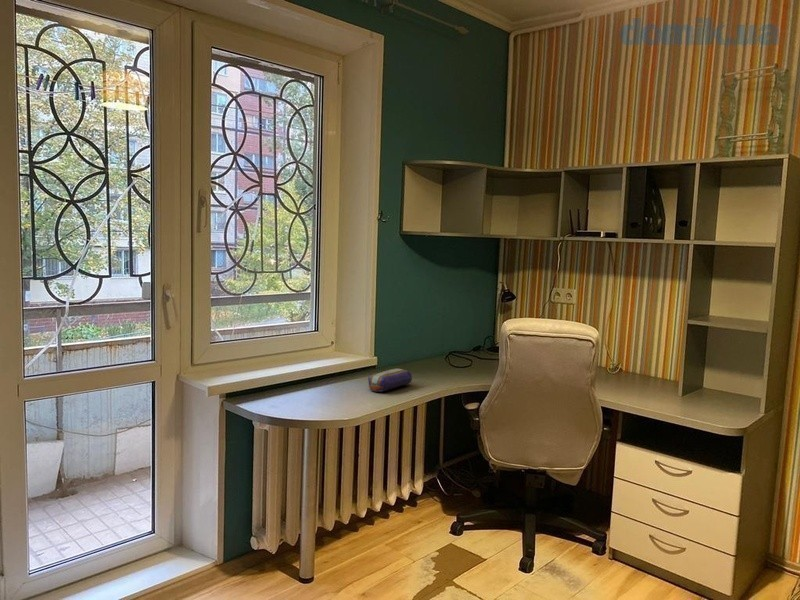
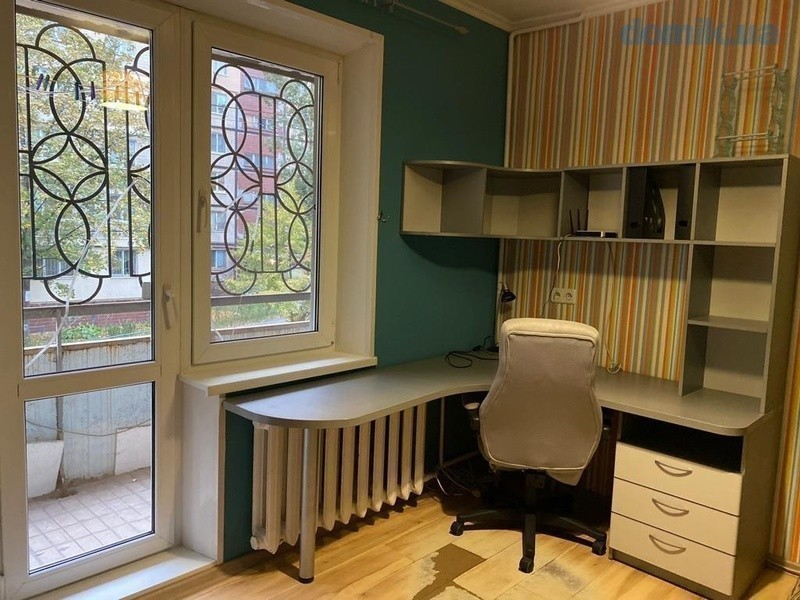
- pencil case (390, 379)
